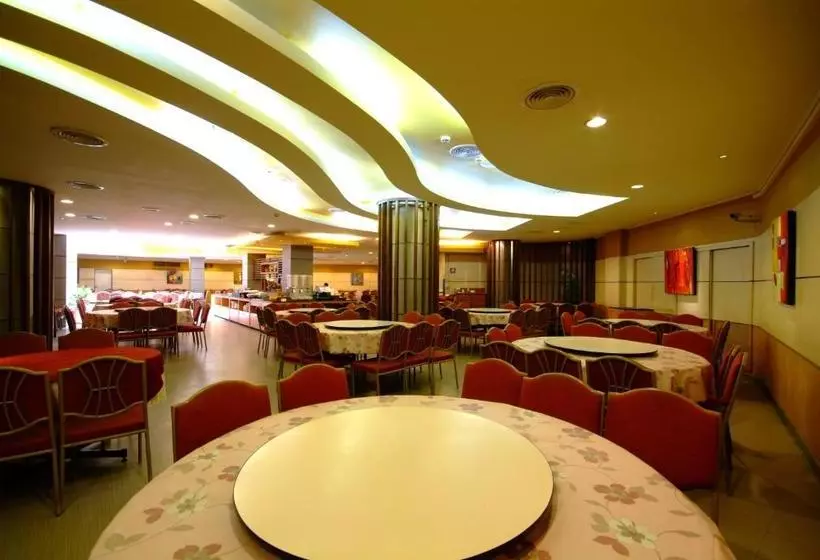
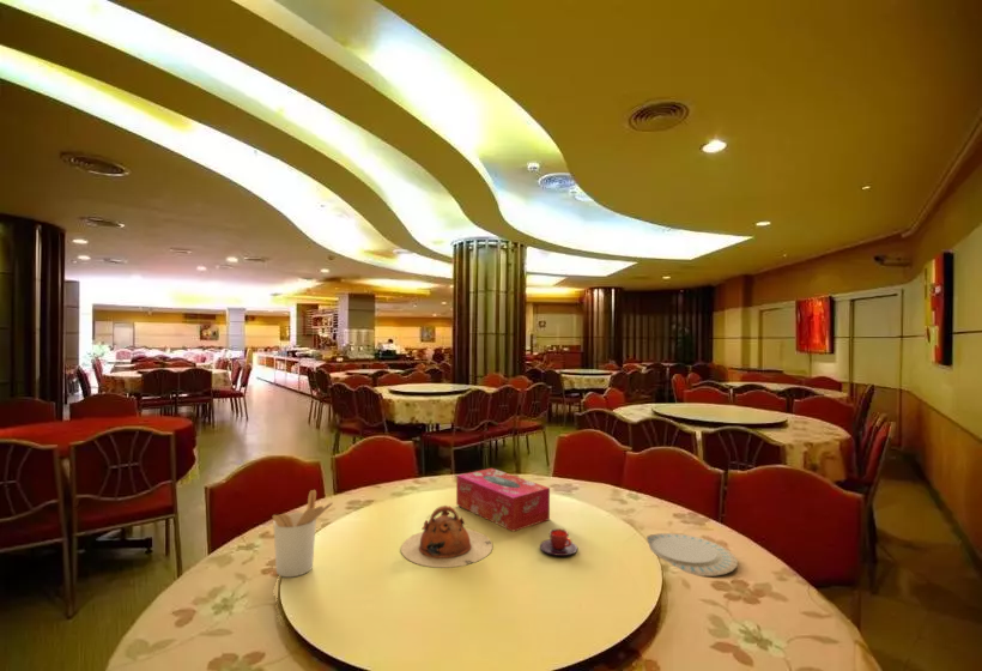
+ tissue box (501, 496)
+ teapot (447, 525)
+ utensil holder (302, 533)
+ teacup (558, 540)
+ chinaware (684, 550)
